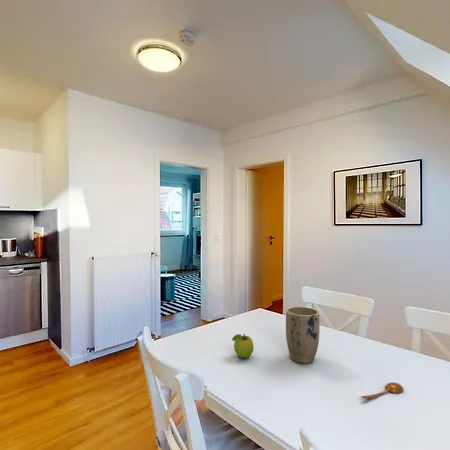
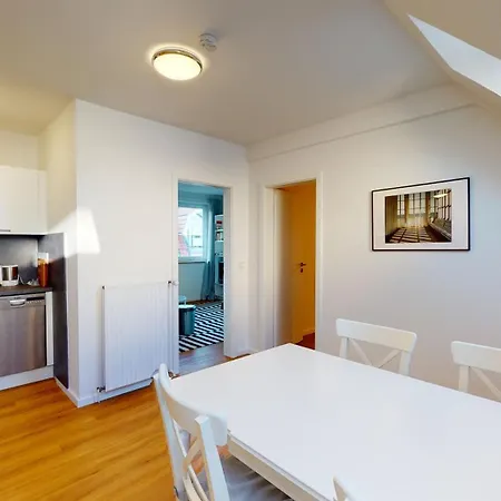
- spoon (383, 391)
- fruit (242, 345)
- plant pot (302, 334)
